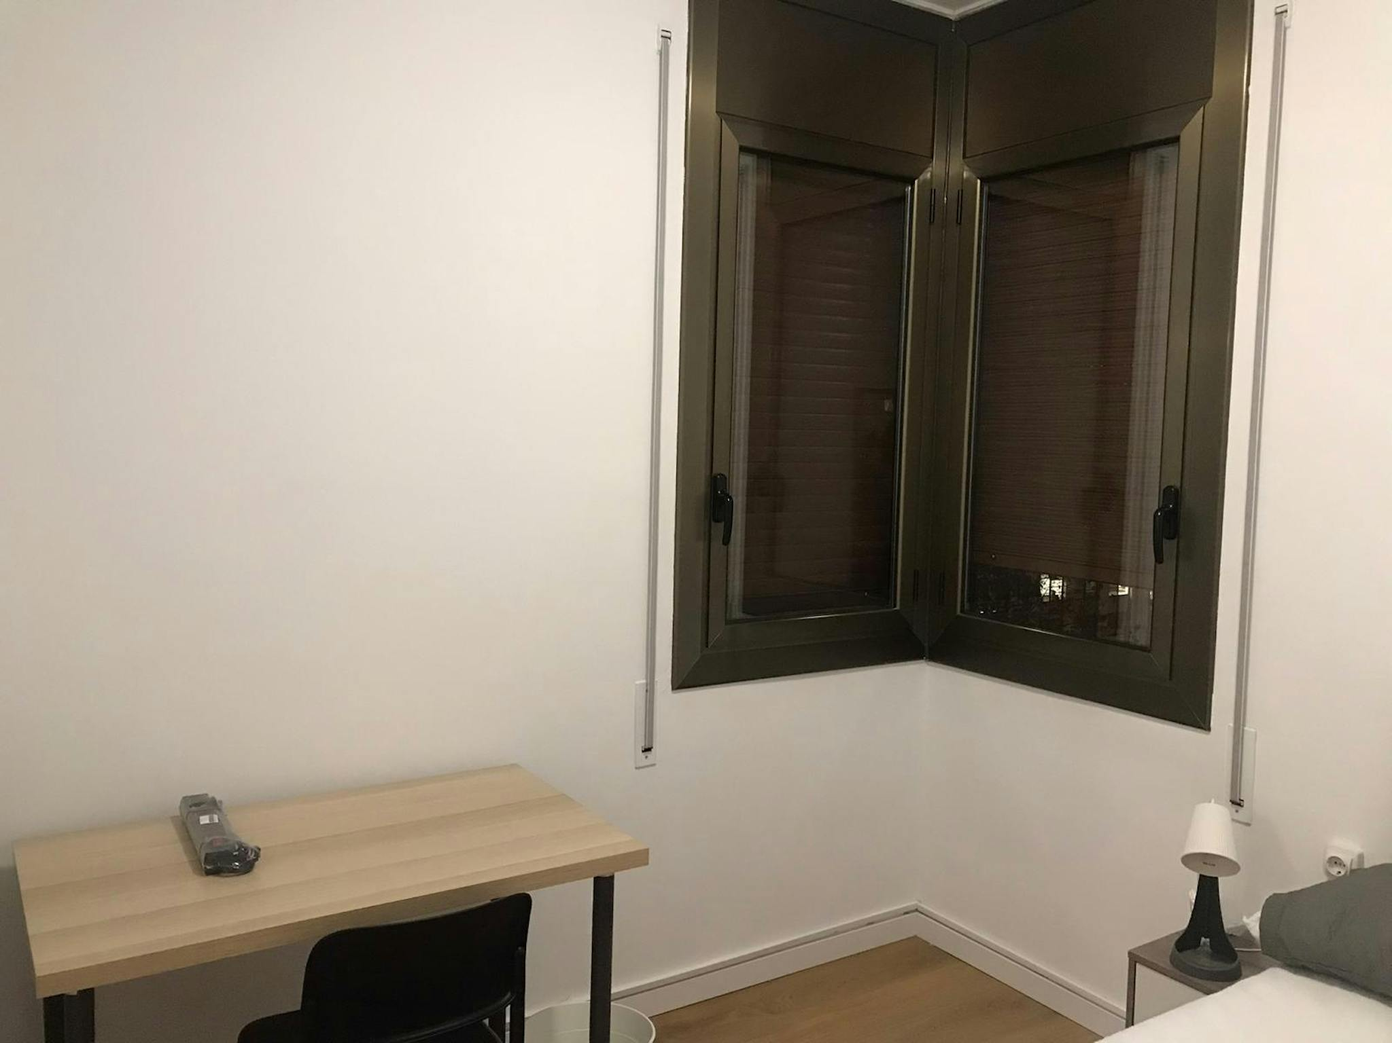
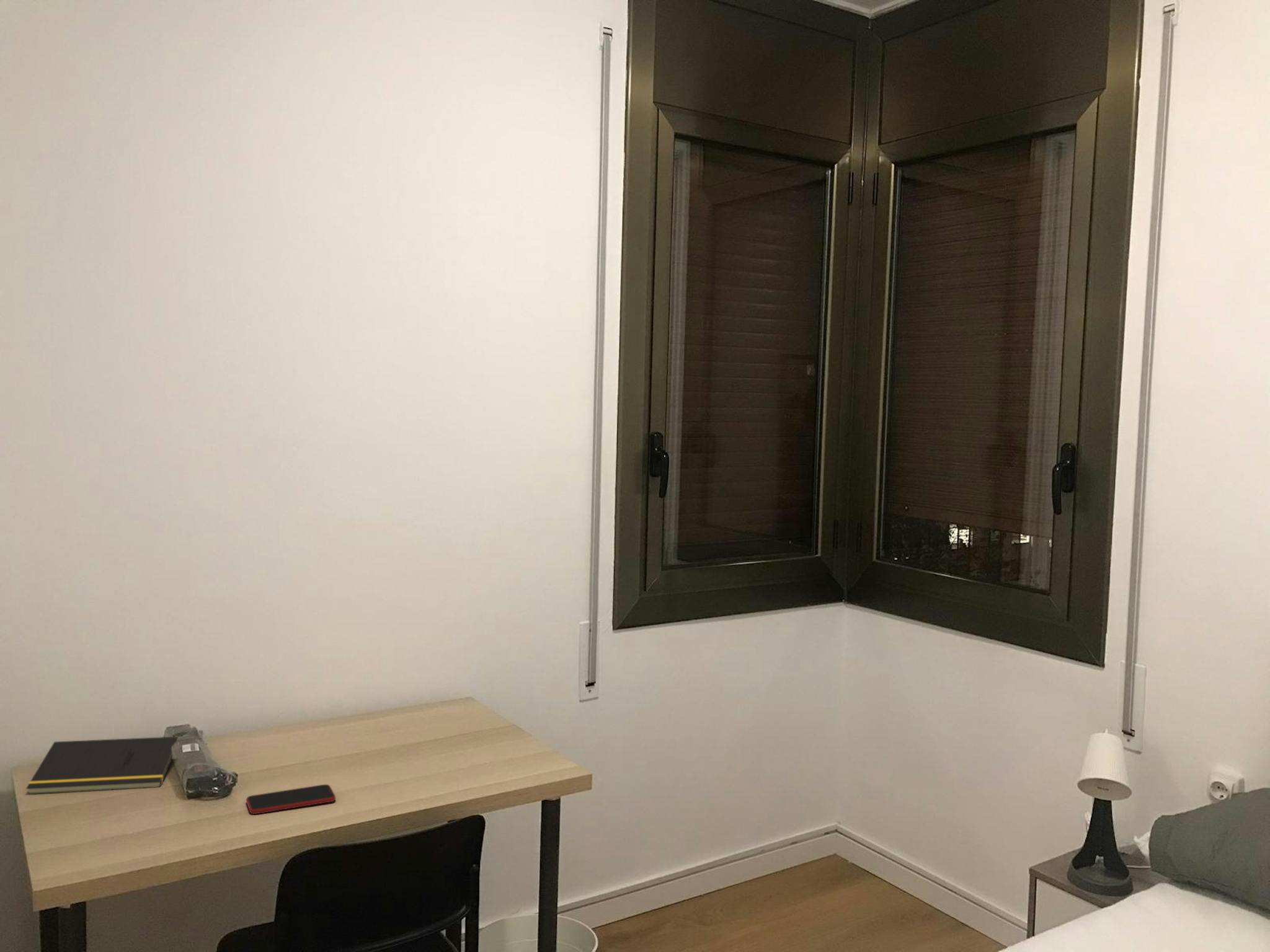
+ notepad (106, 764)
+ smartphone (291, 798)
